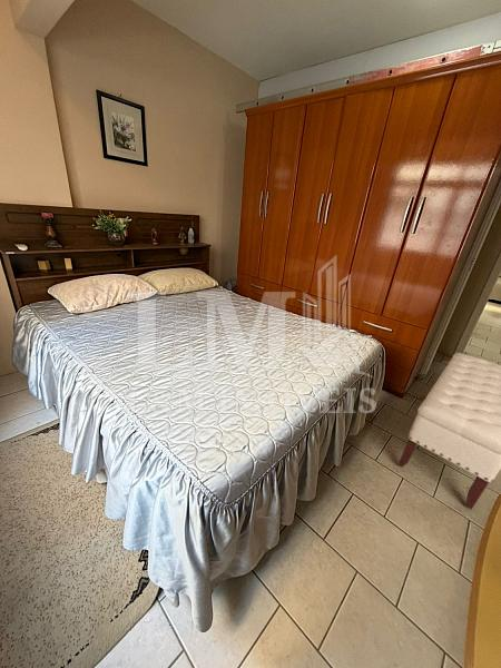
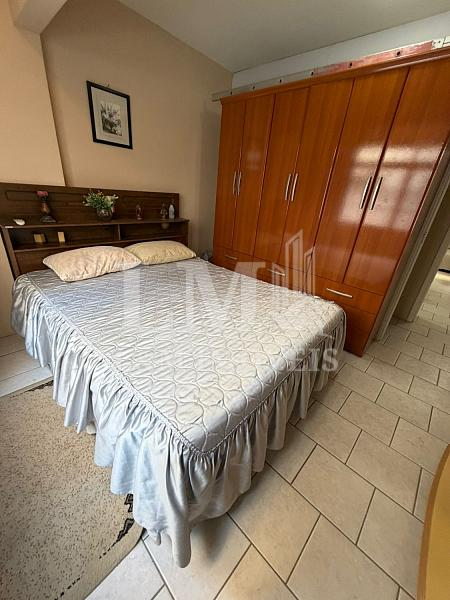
- bench (463, 414)
